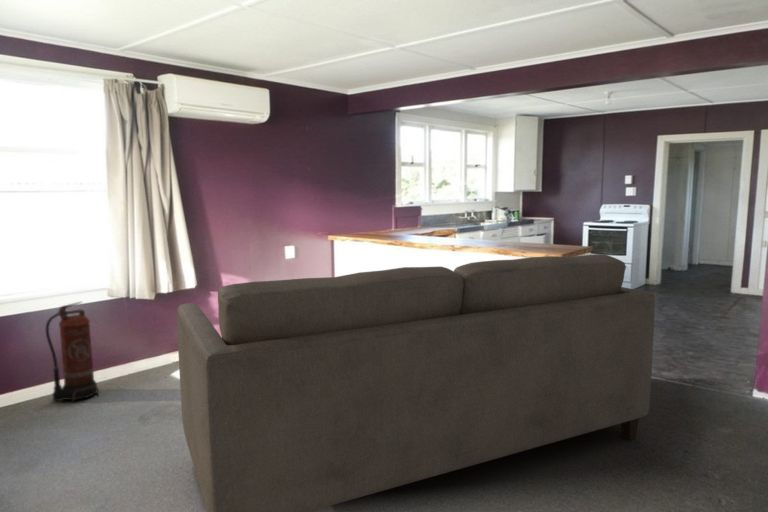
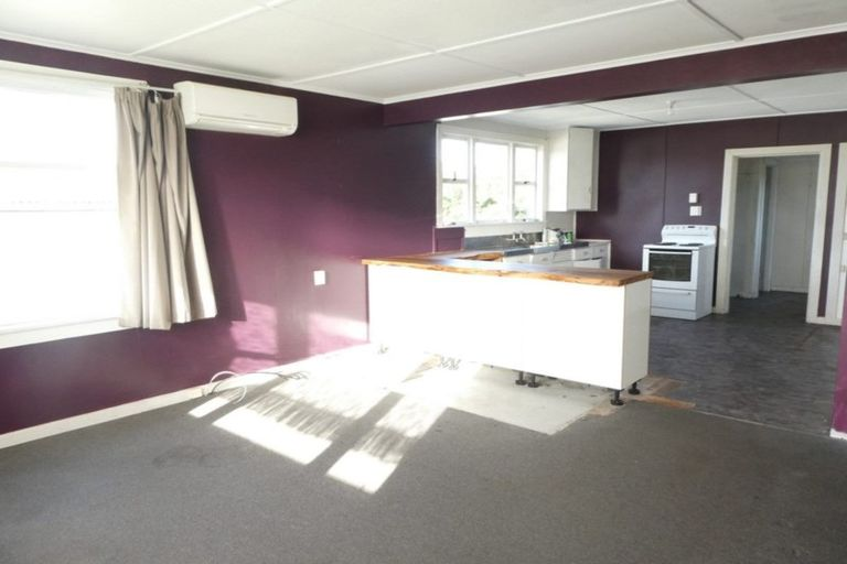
- sofa (423, 354)
- fire extinguisher (71, 350)
